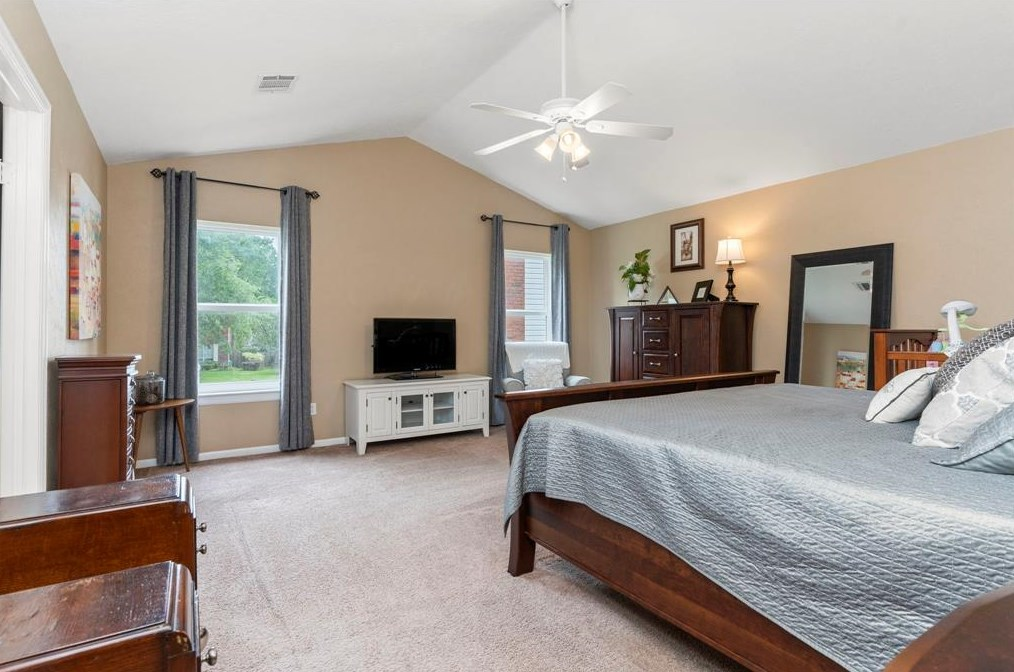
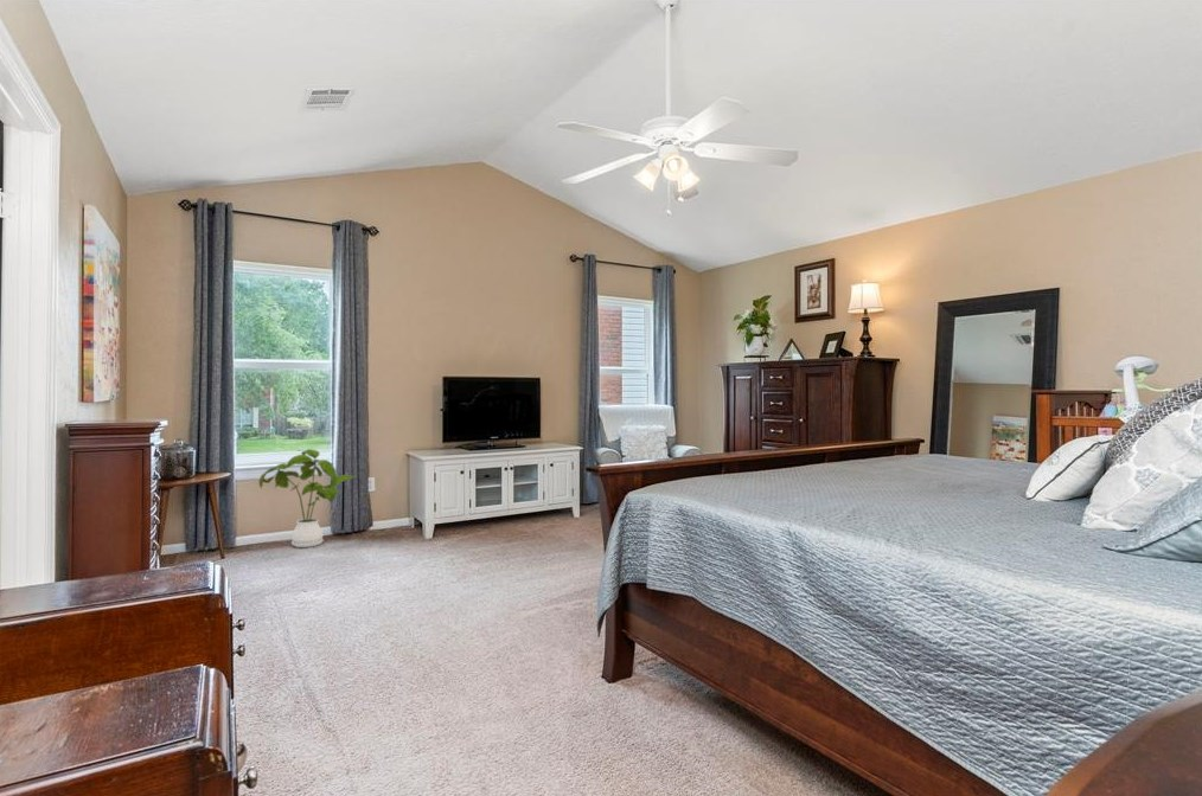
+ house plant (315, 498)
